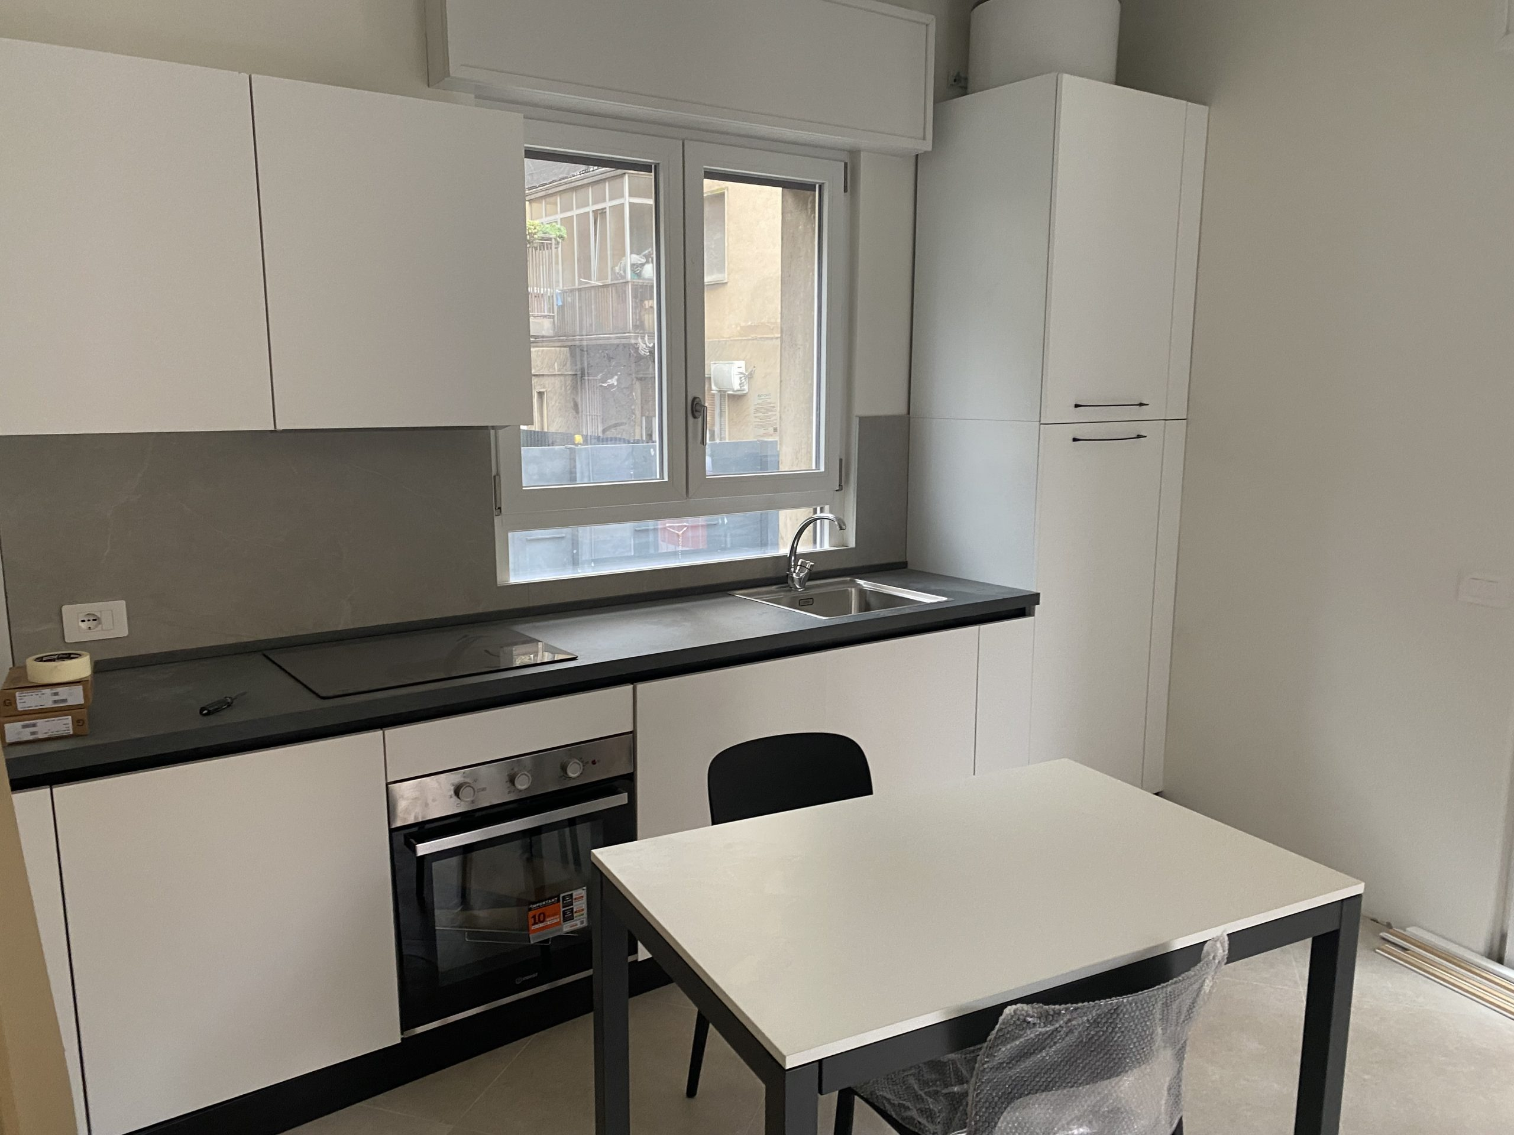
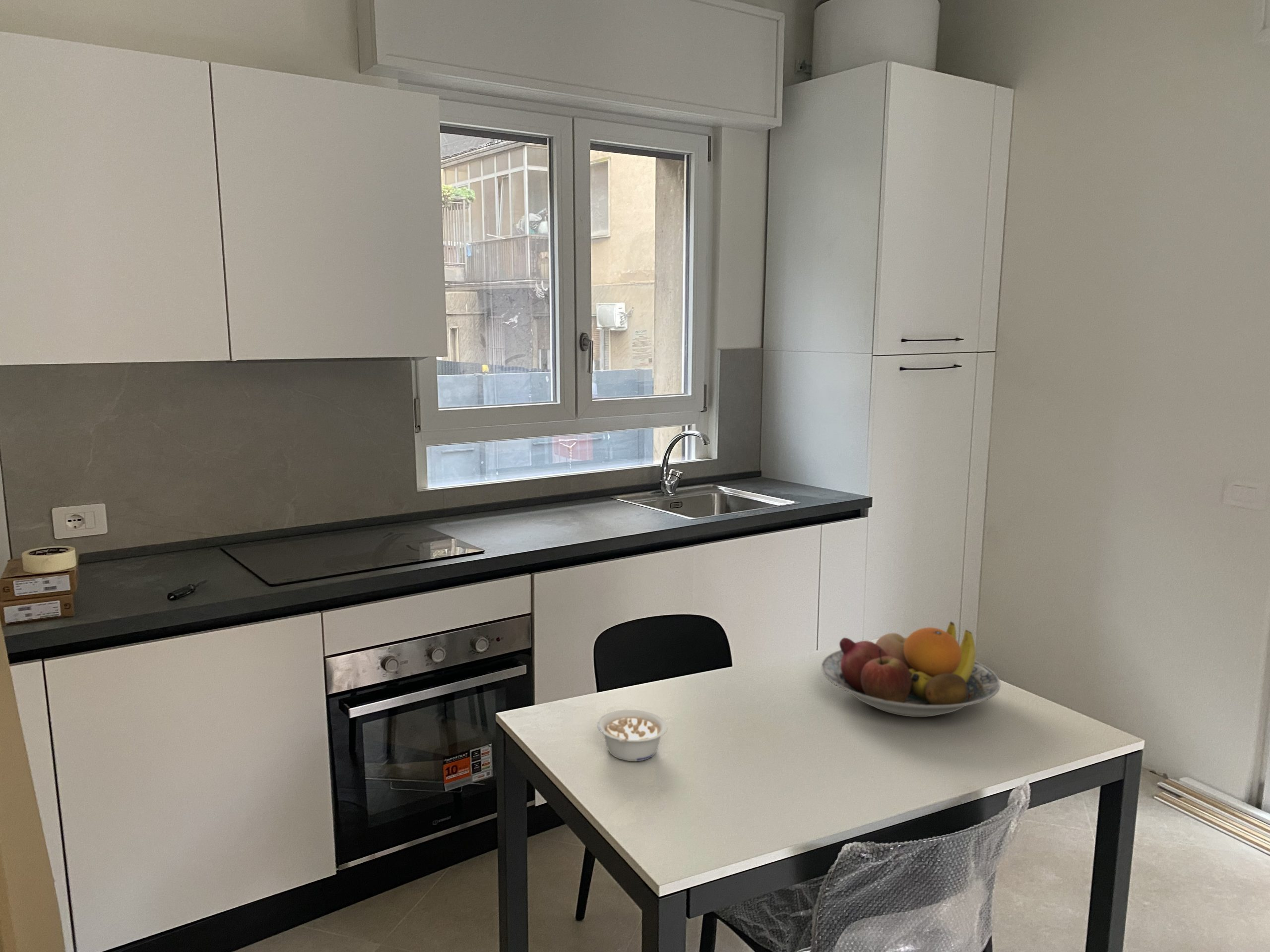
+ legume (633, 736)
+ fruit bowl (909, 665)
